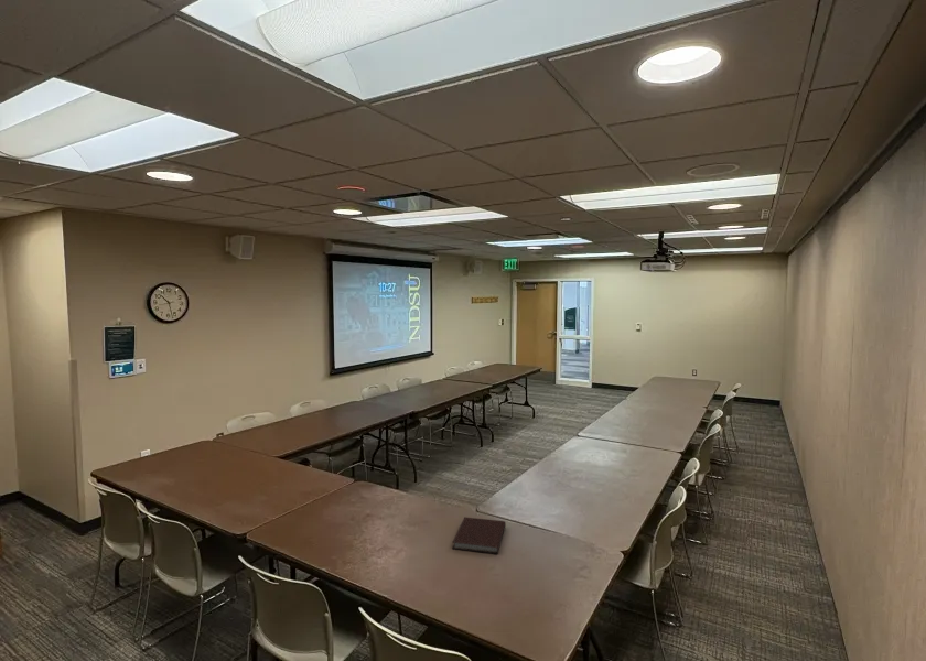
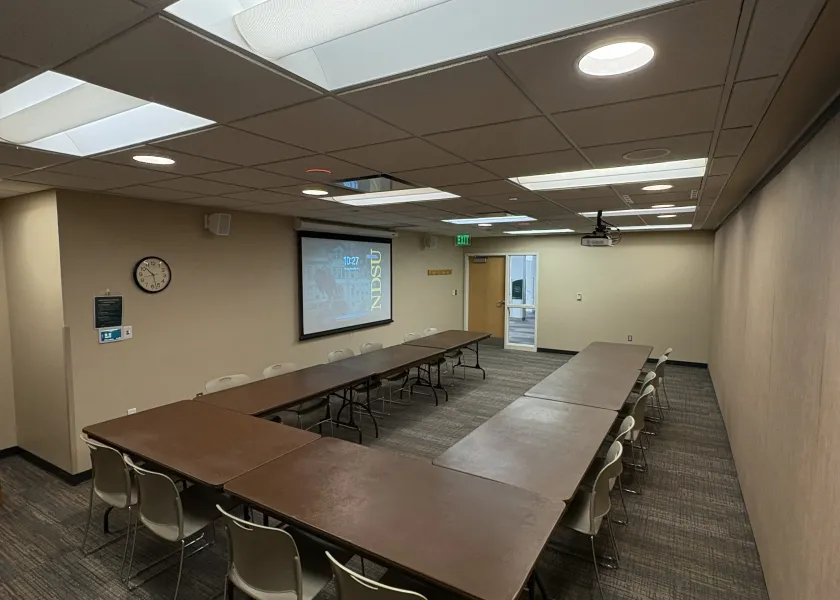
- notebook (480, 534)
